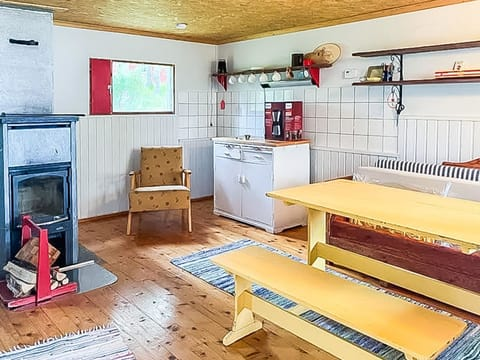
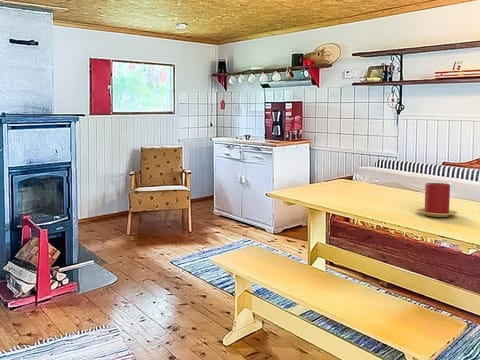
+ candle (437, 199)
